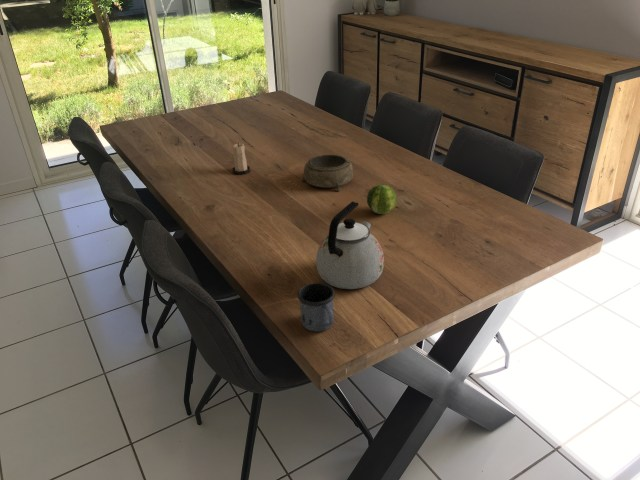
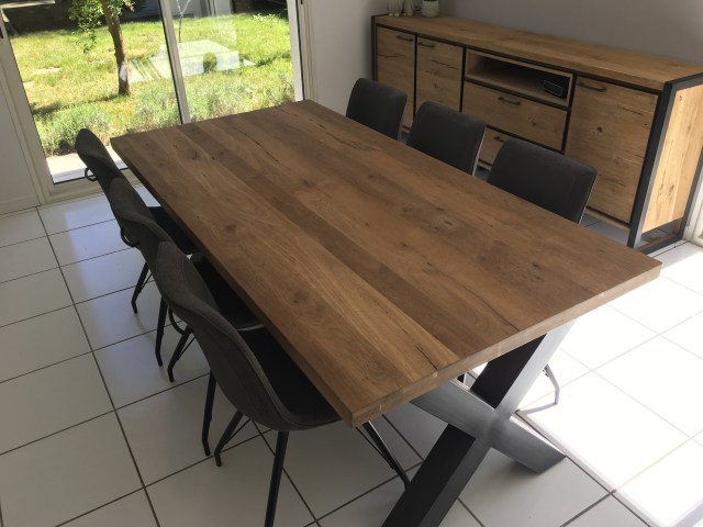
- fruit (381, 199)
- mug (319, 310)
- candle (239, 156)
- decorative bowl (329, 172)
- kettle (349, 241)
